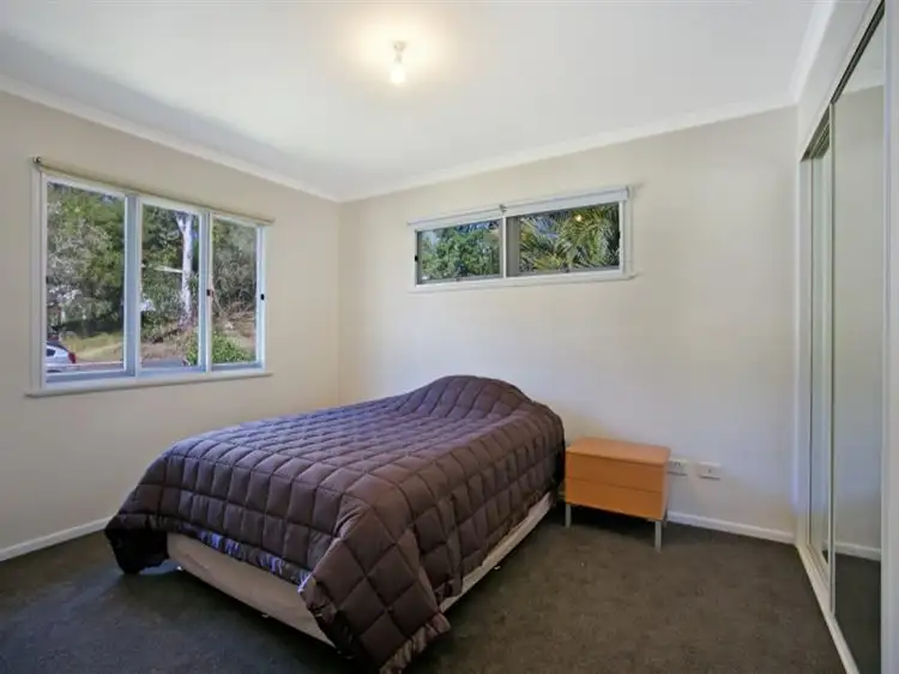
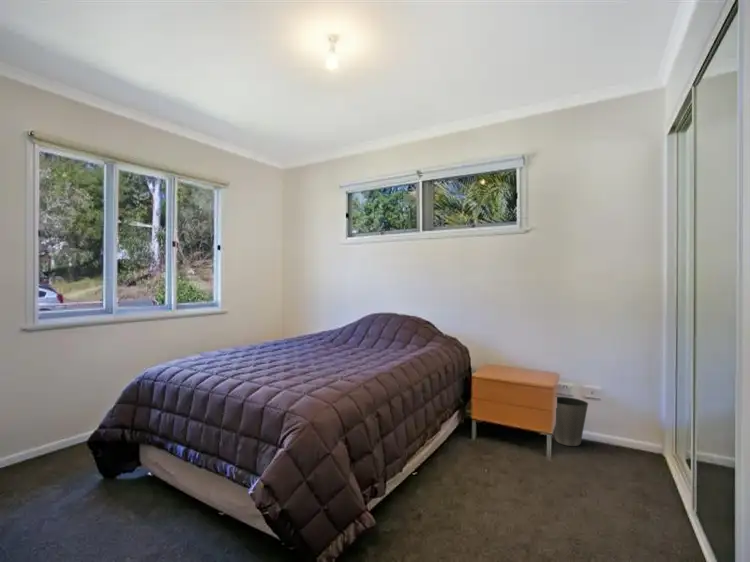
+ waste basket (567, 421)
